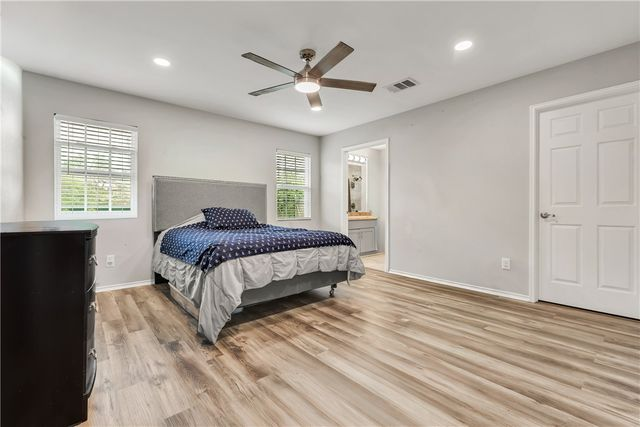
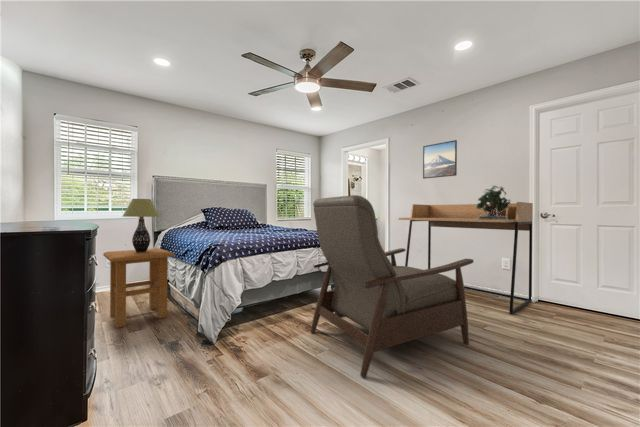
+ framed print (439, 160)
+ potted plant (493, 201)
+ side table (138, 284)
+ desk (460, 227)
+ chair (387, 268)
+ table lamp (141, 225)
